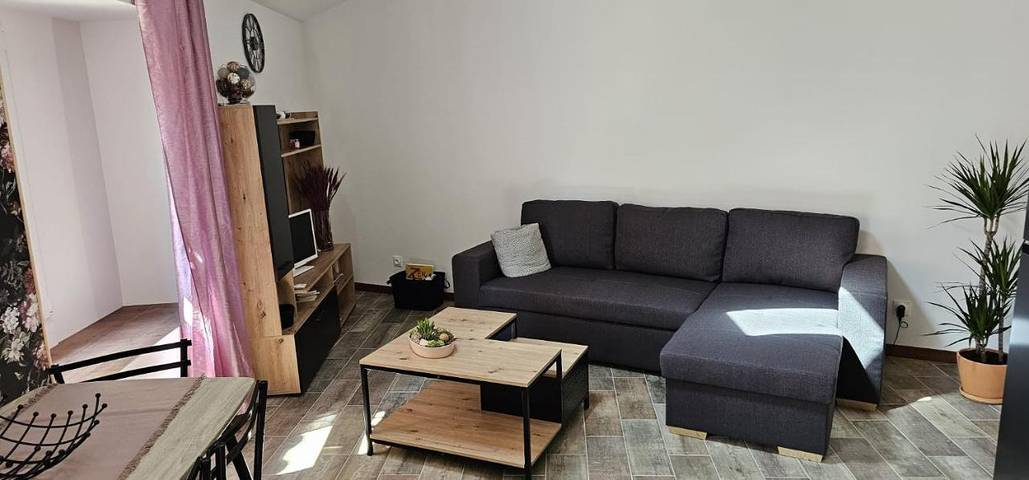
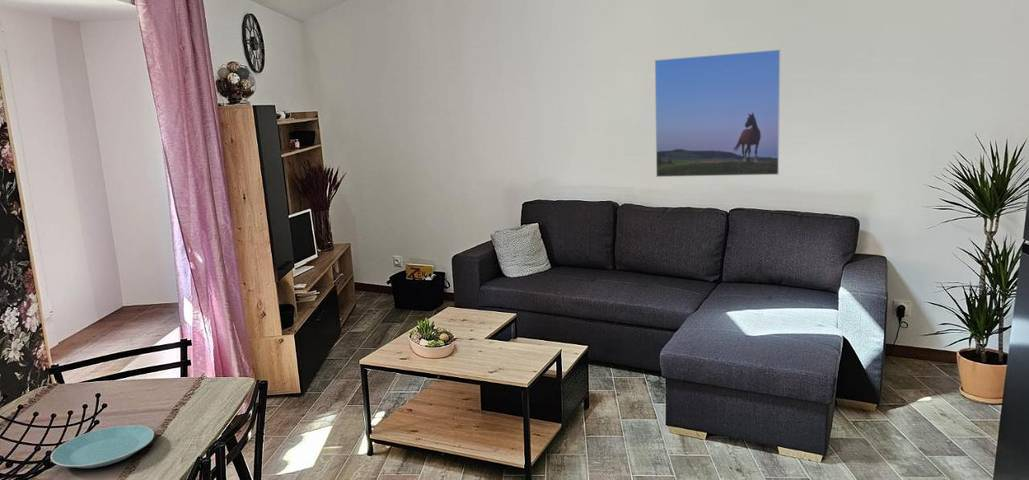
+ plate (104, 448)
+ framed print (715, 116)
